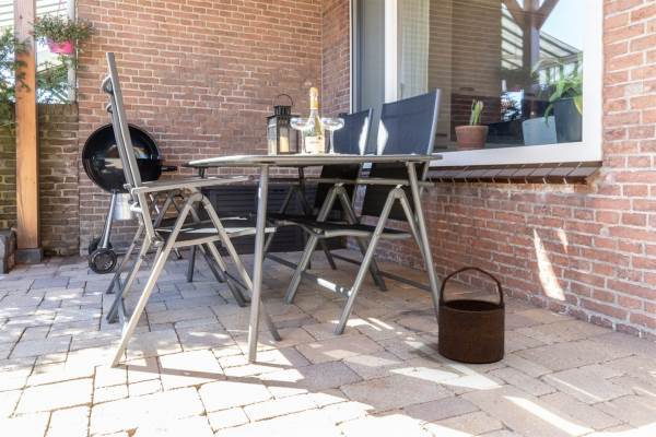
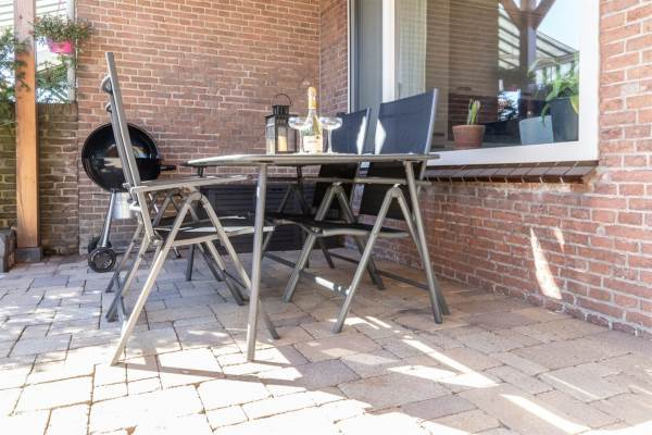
- wooden bucket (470, 309)
